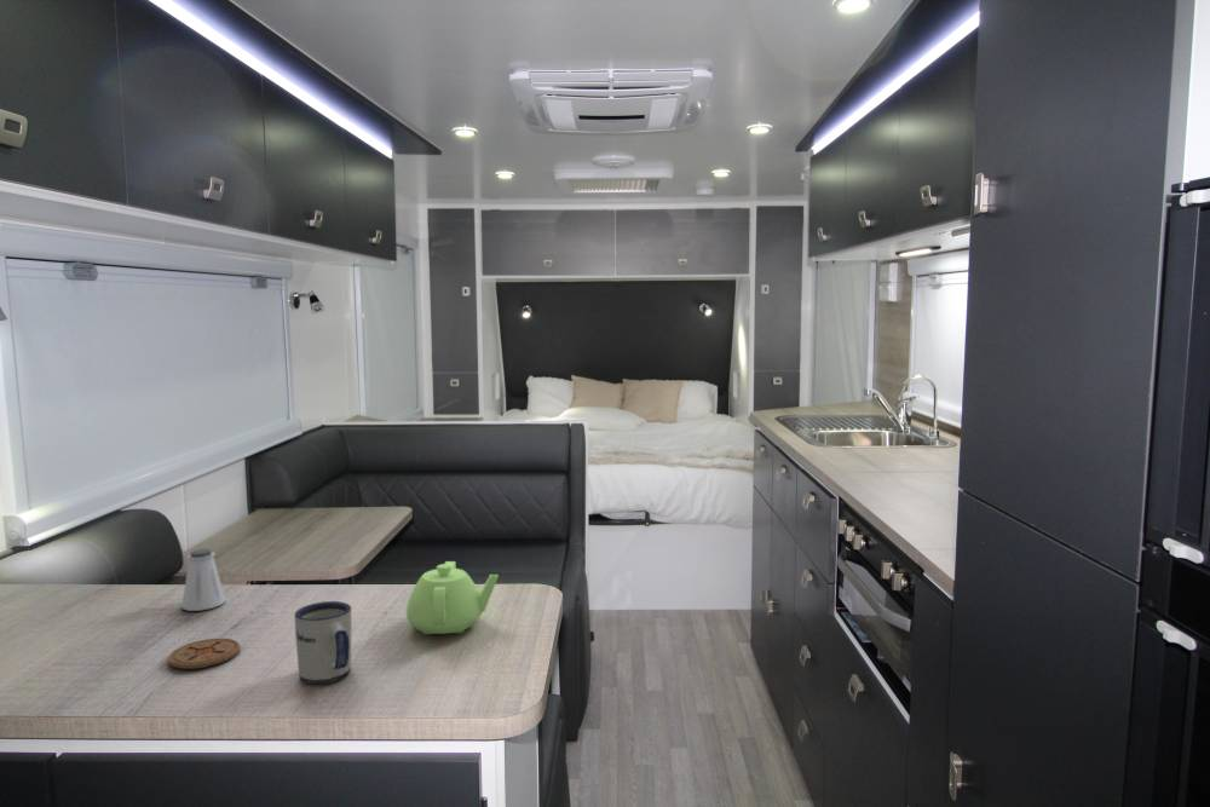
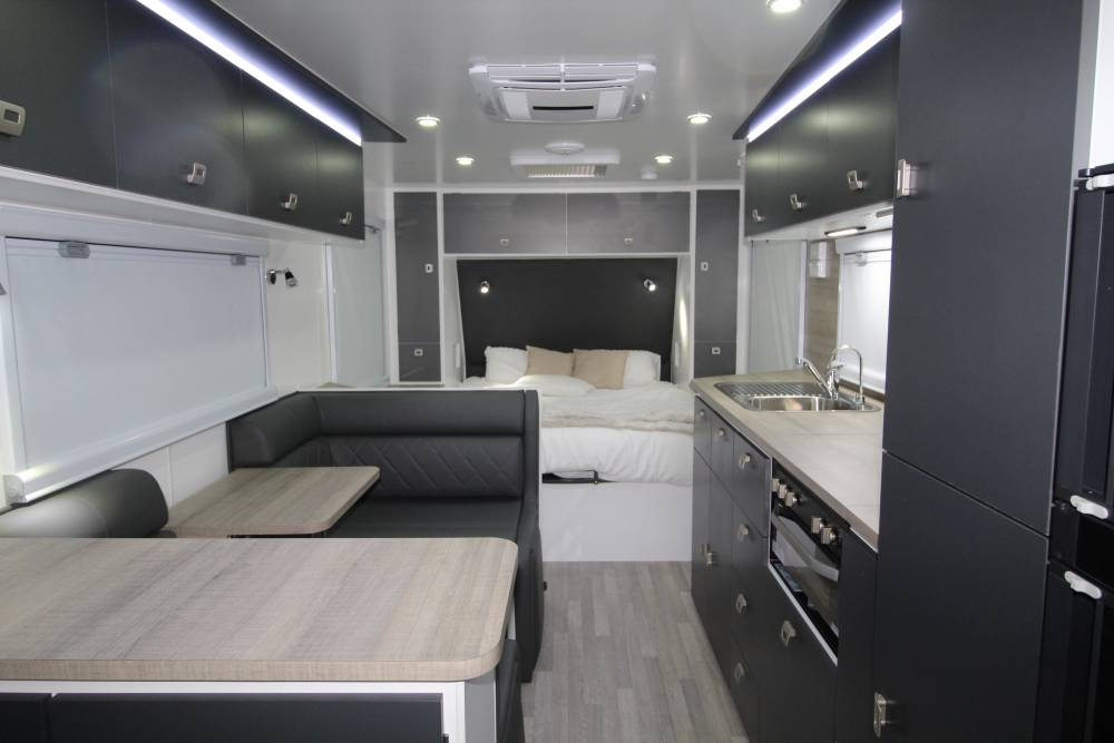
- saltshaker (202, 577)
- coaster (204, 652)
- teapot (453, 595)
- mug (327, 645)
